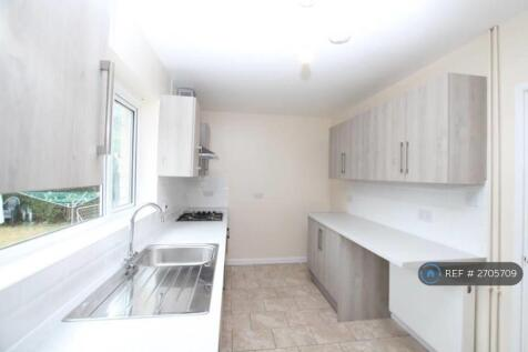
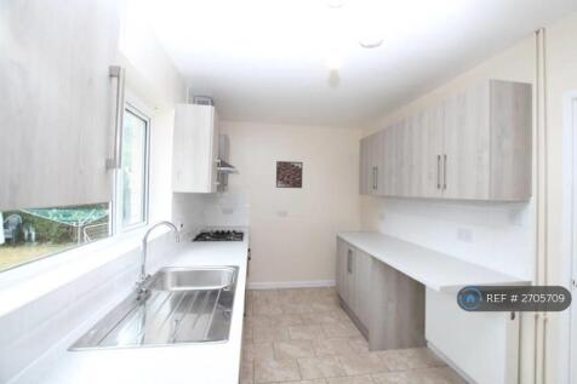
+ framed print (288, 174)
